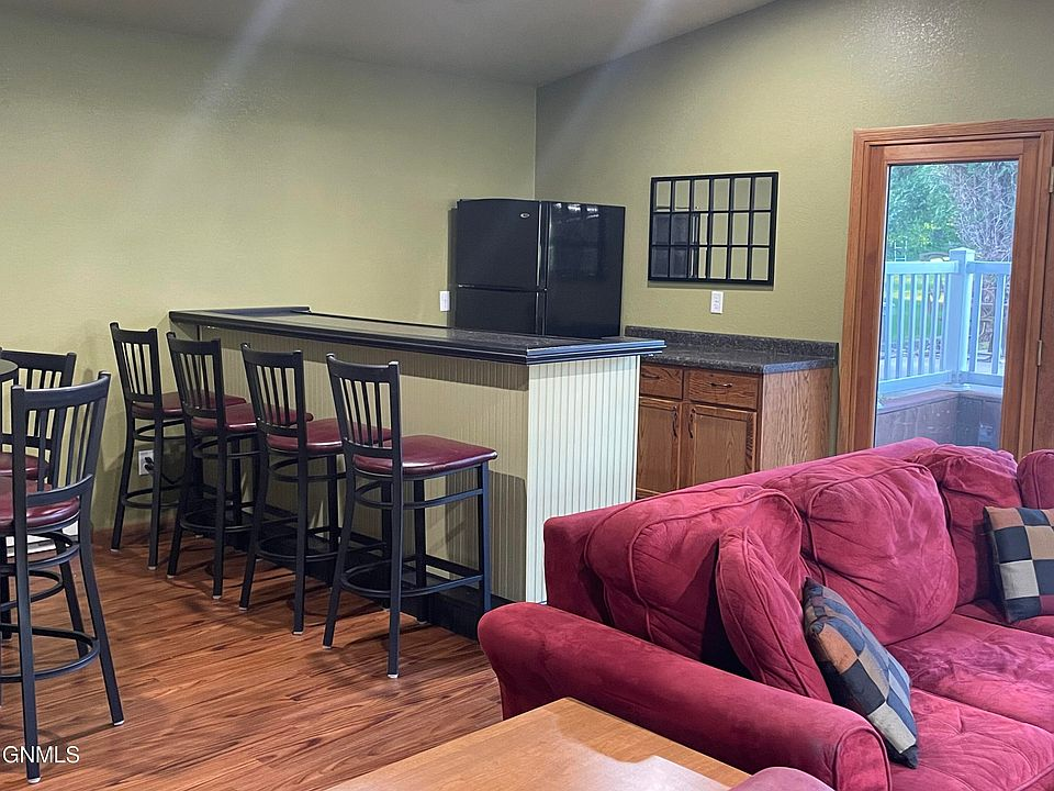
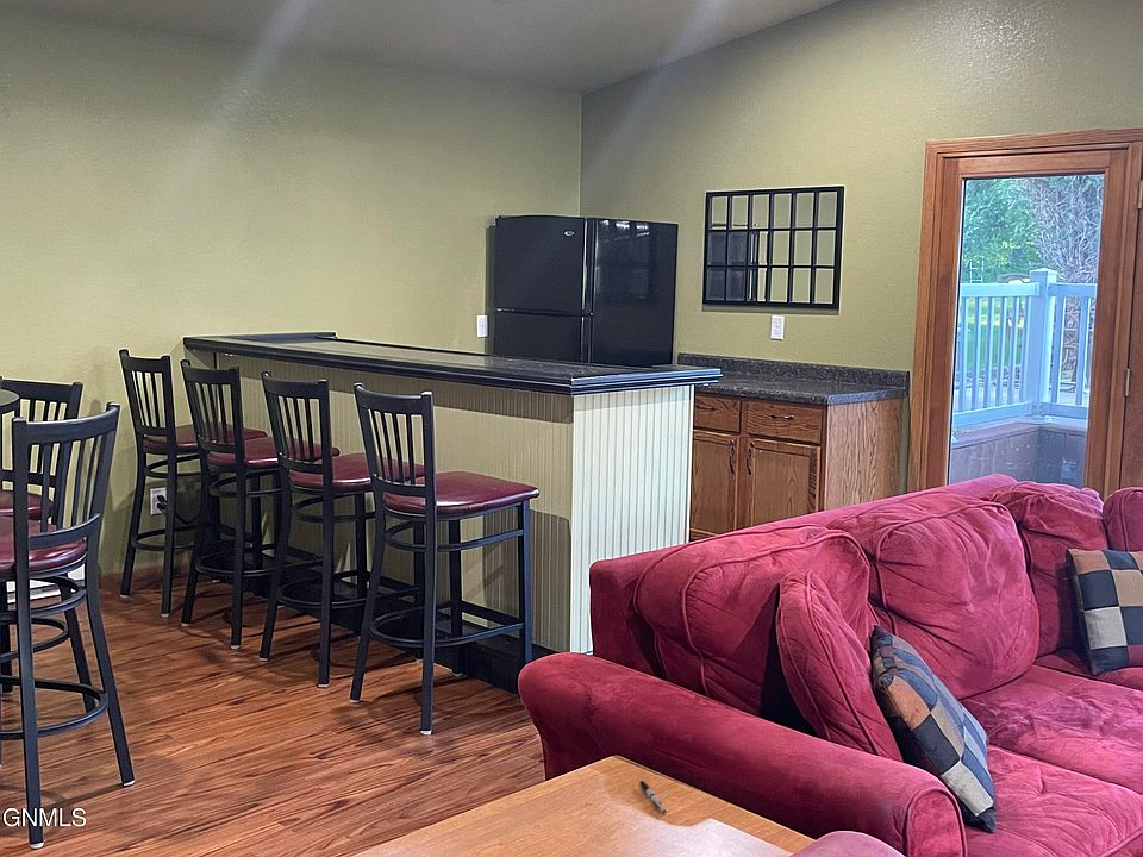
+ pen (650, 794)
